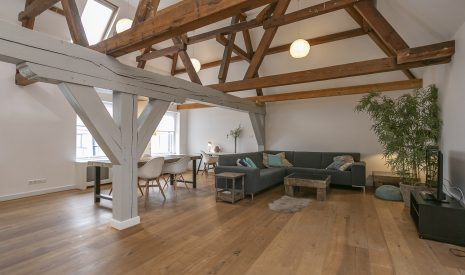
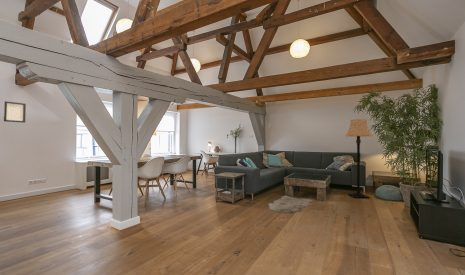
+ picture frame (15, 112)
+ lamp (358, 158)
